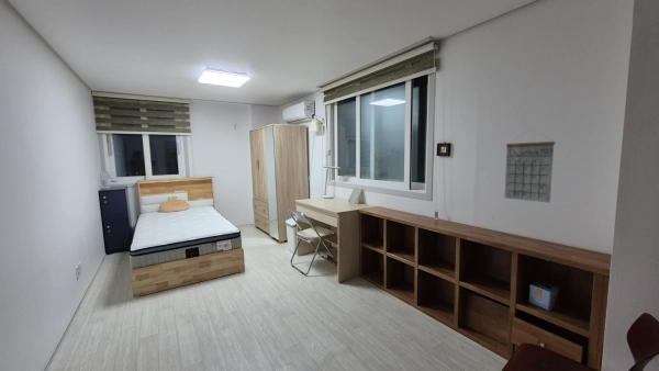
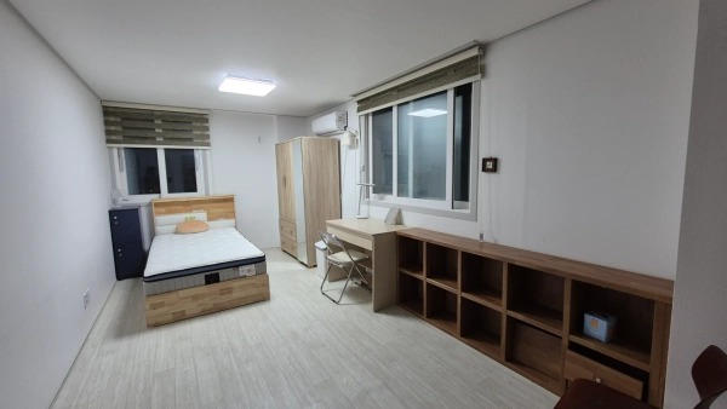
- calendar (527, 165)
